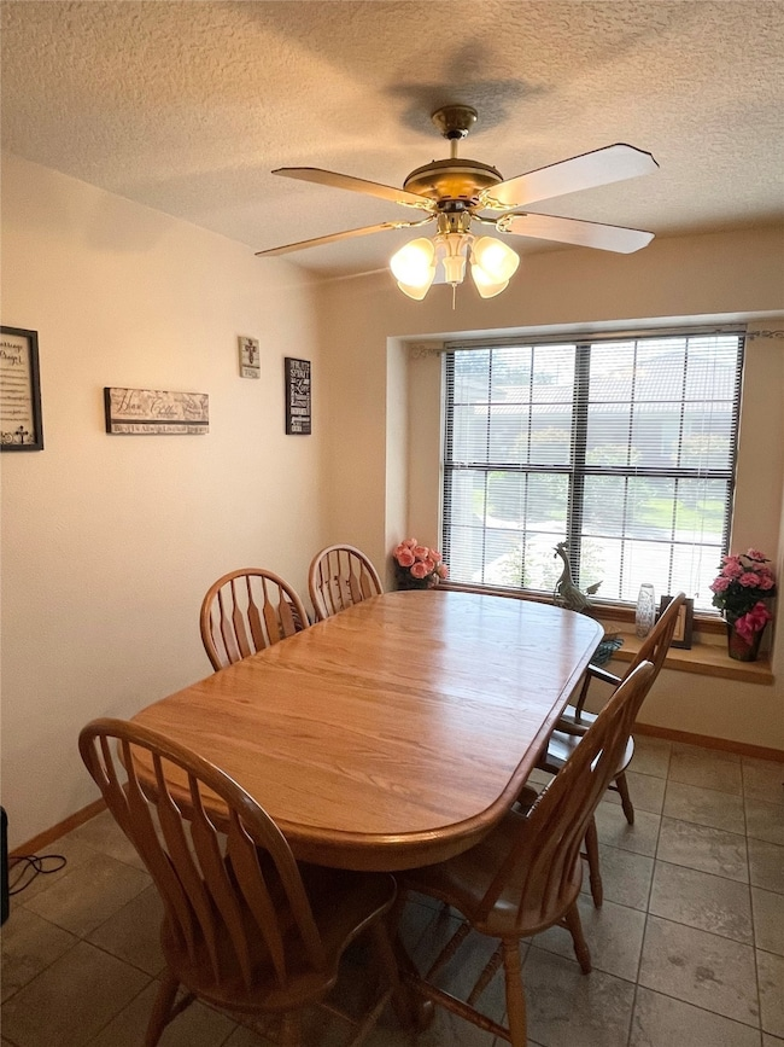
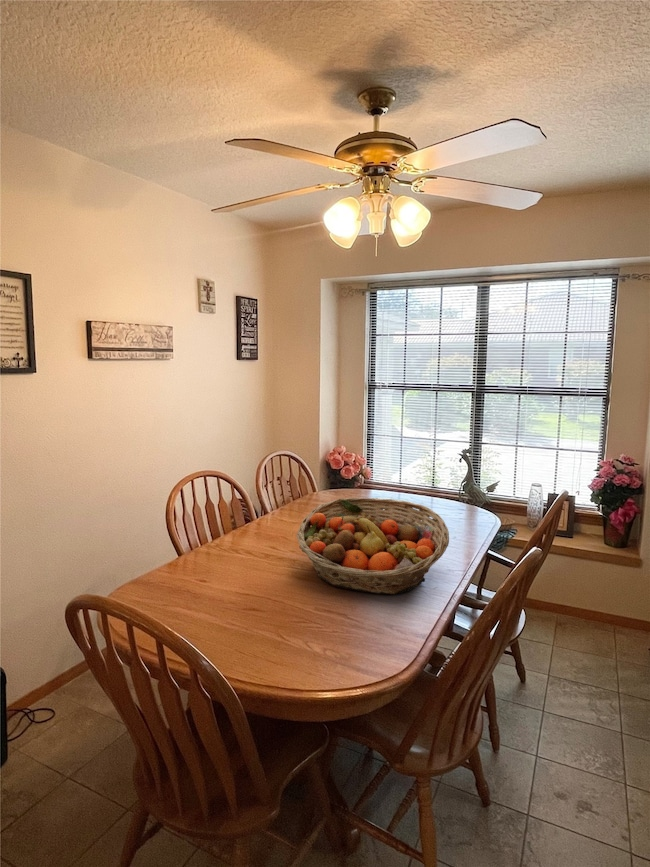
+ fruit basket (371, 542)
